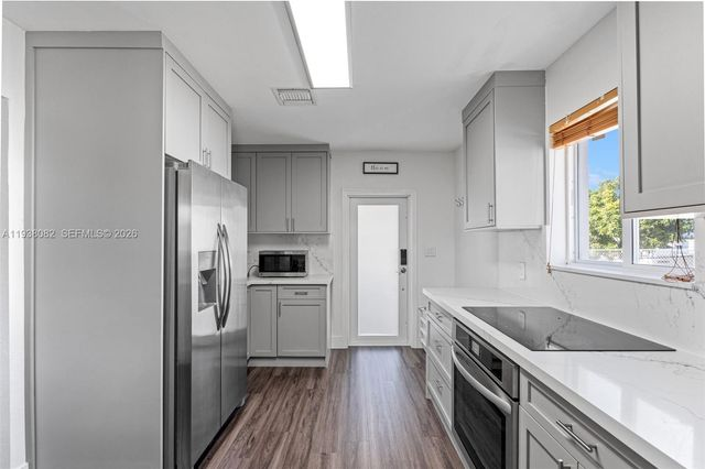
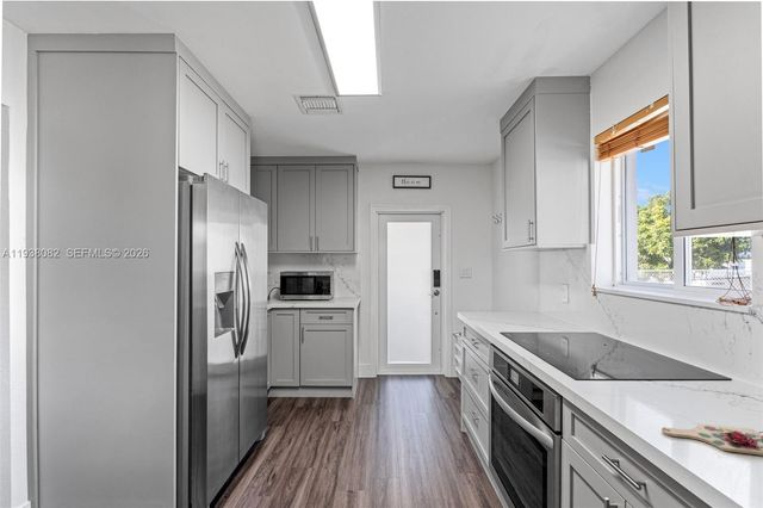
+ cutting board (714, 432)
